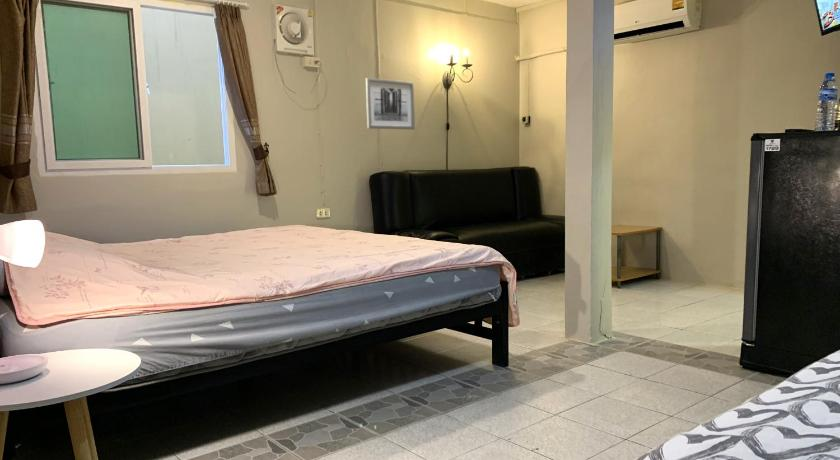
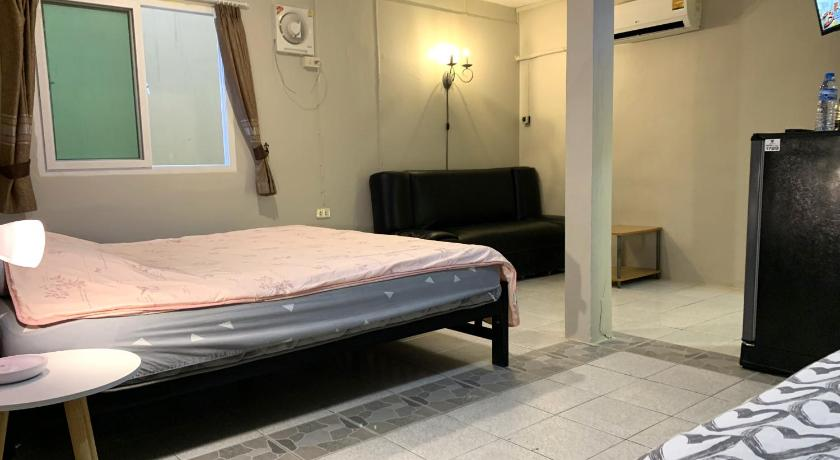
- wall art (391, 104)
